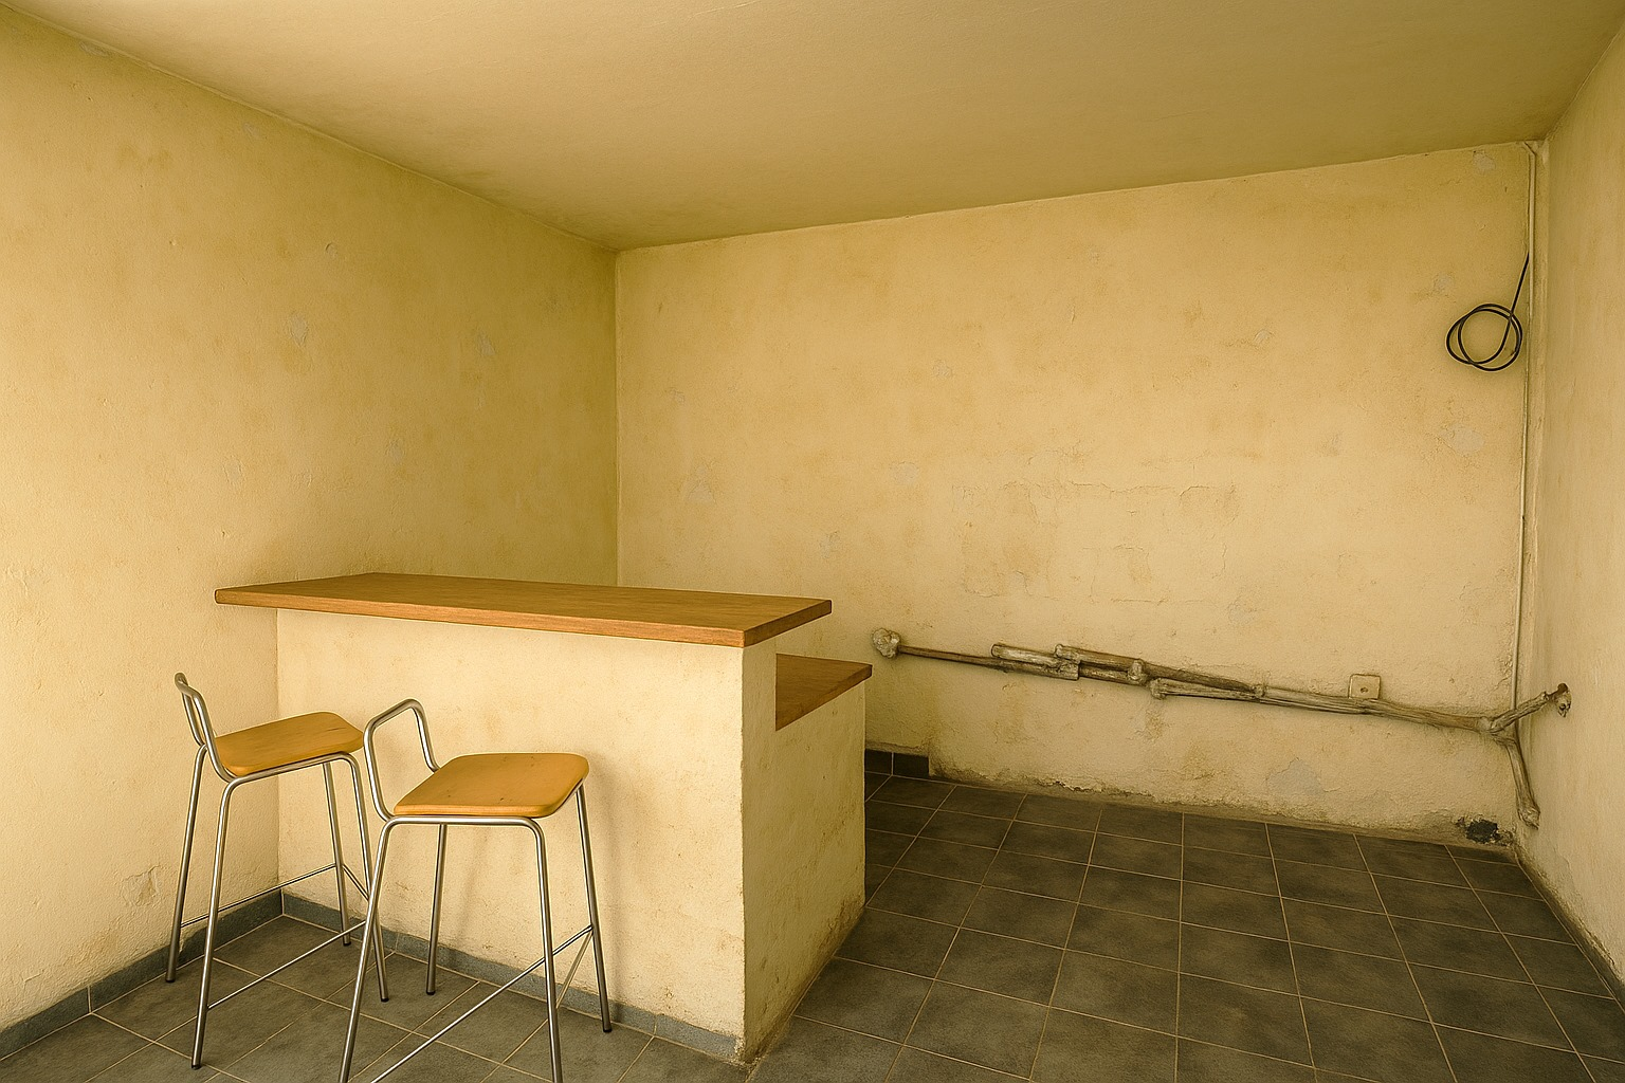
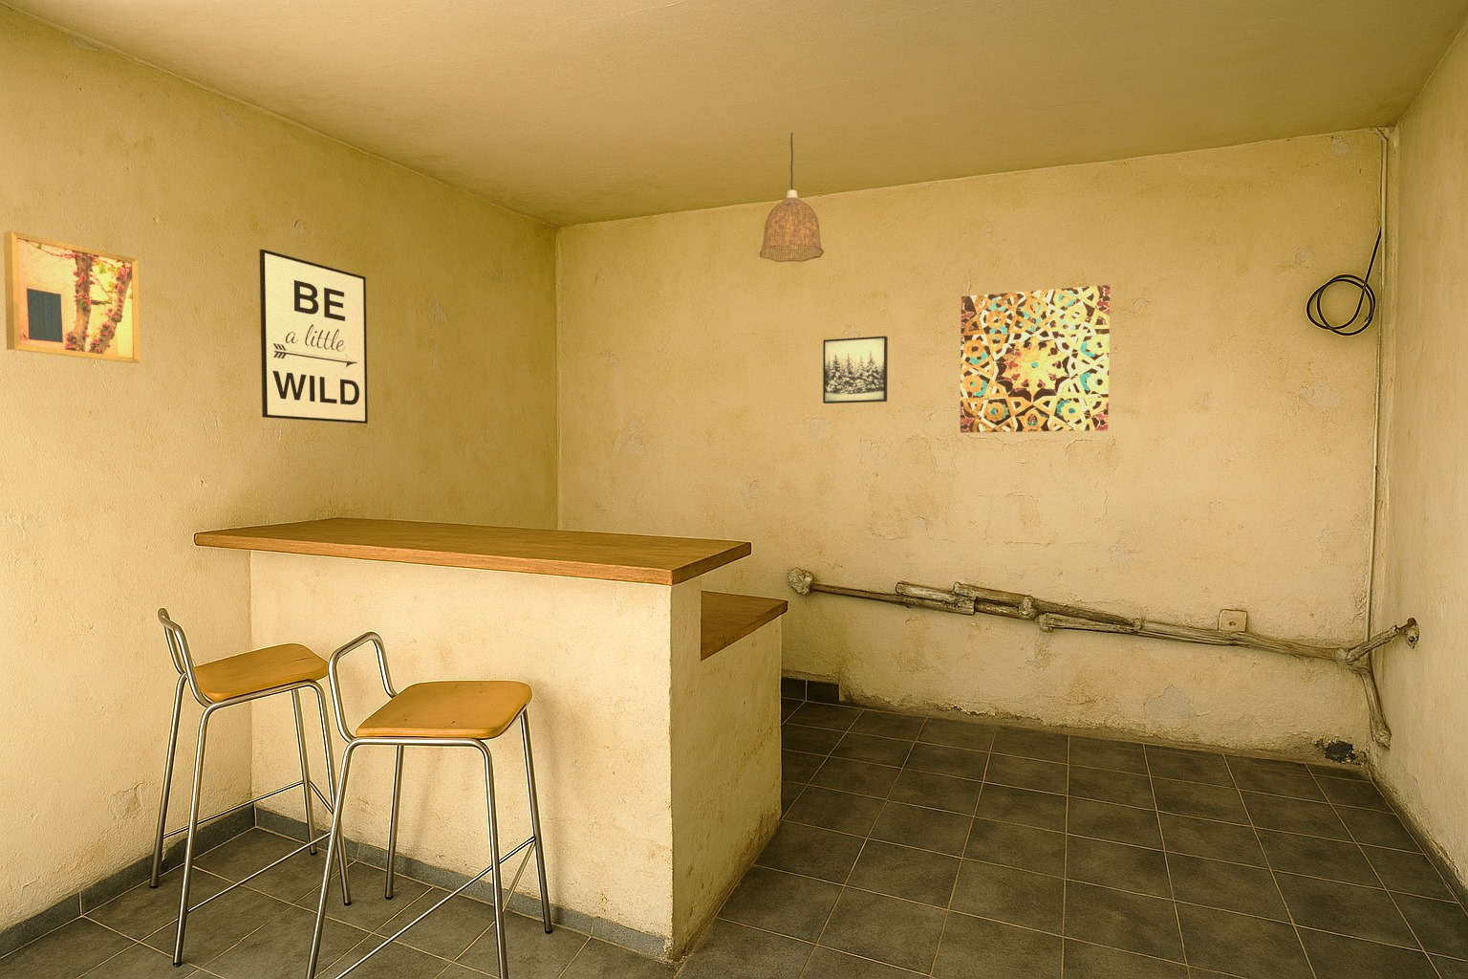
+ wall art (854, 370)
+ wall art (1032, 362)
+ wall art (75, 302)
+ wall art (317, 342)
+ pendant lamp (791, 193)
